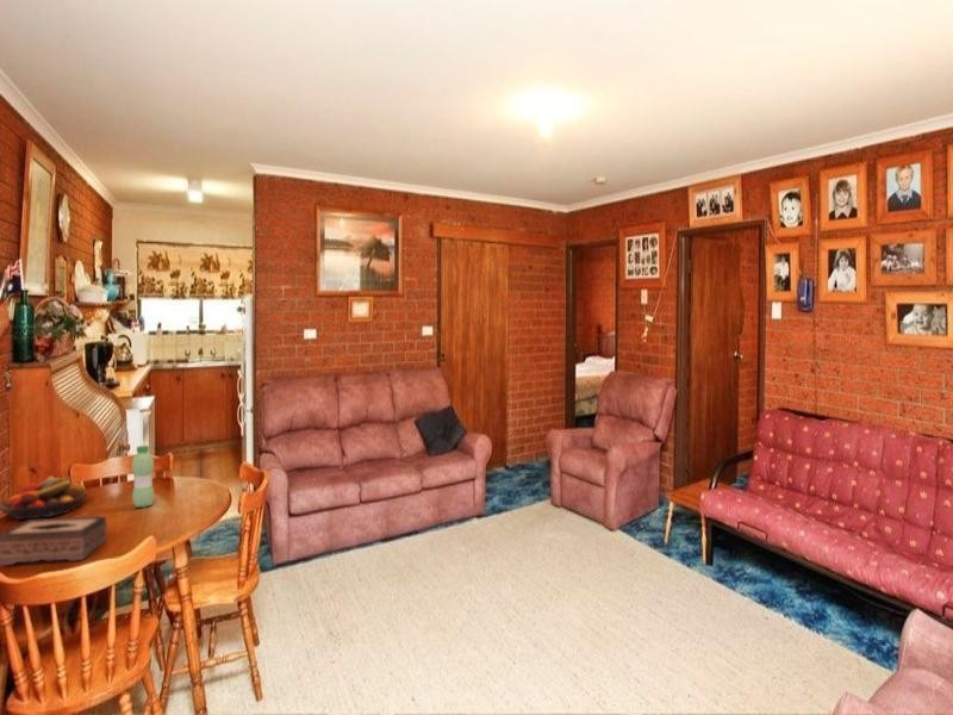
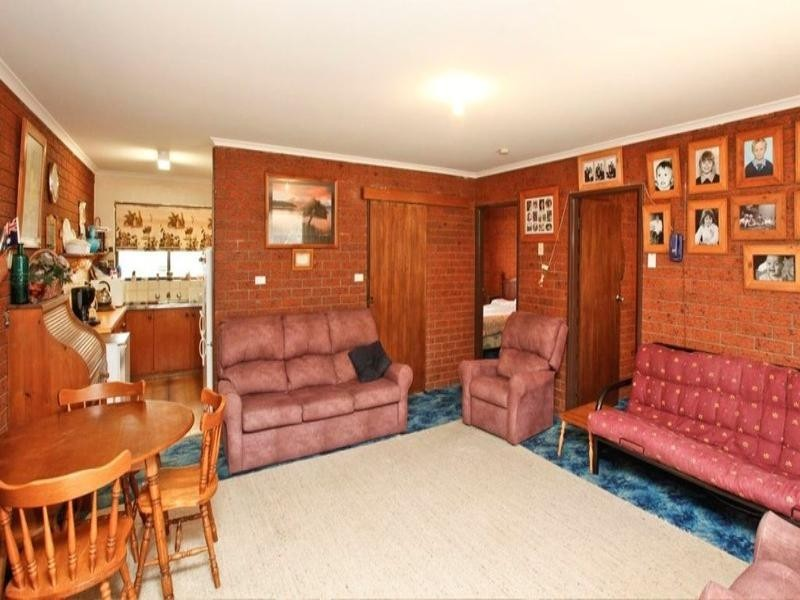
- fruit bowl (44, 495)
- water bottle (143, 475)
- tissue box (55, 539)
